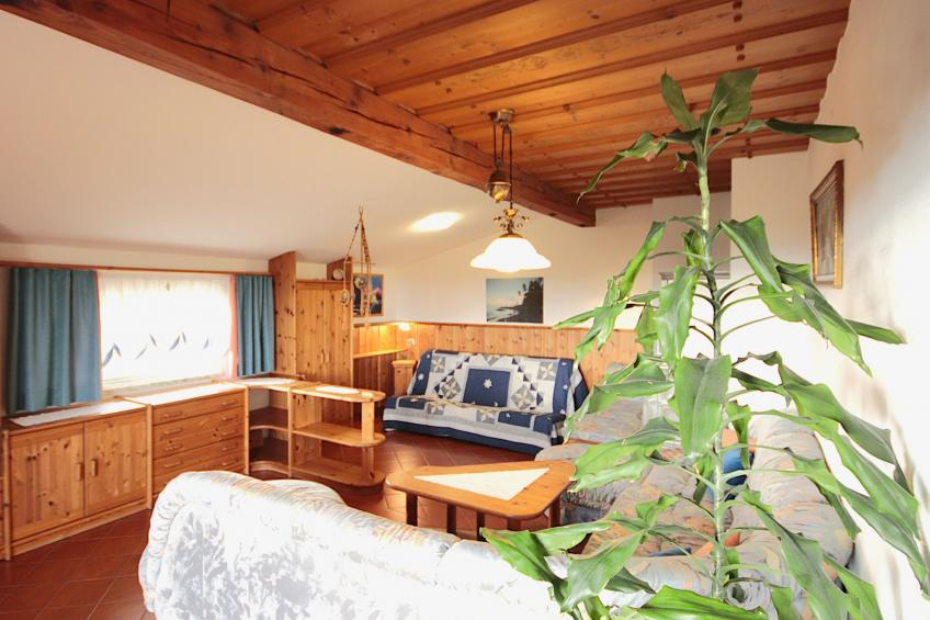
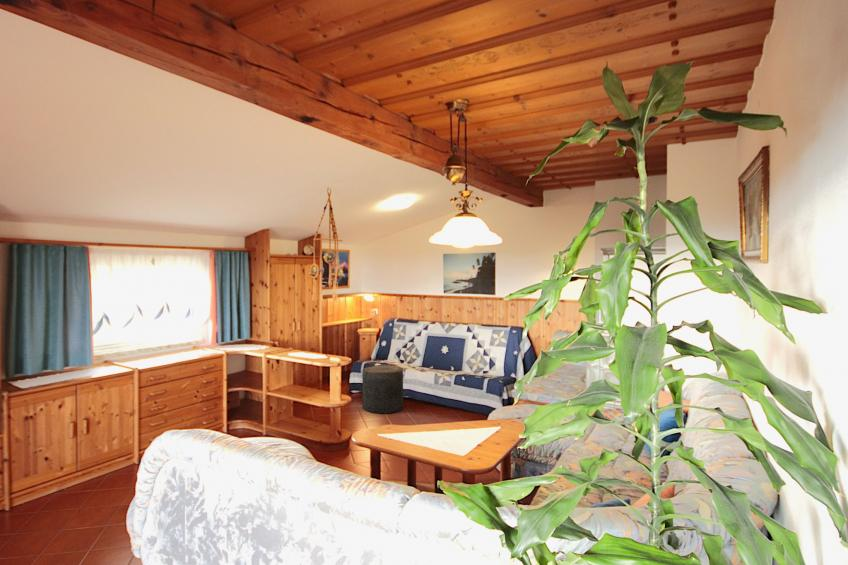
+ stool (383, 388)
